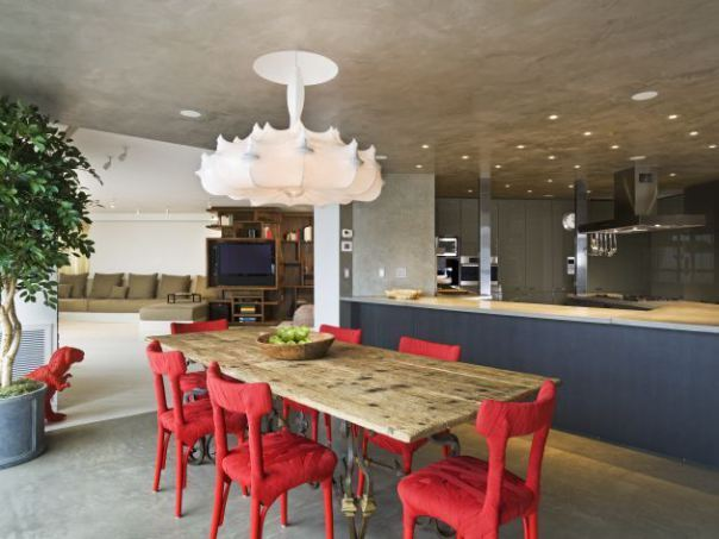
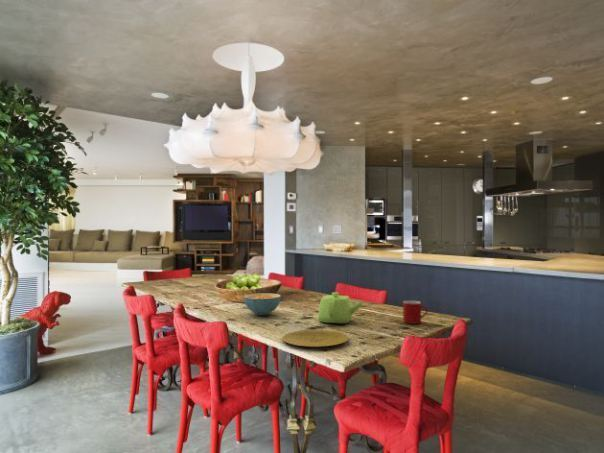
+ teapot (340, 307)
+ cereal bowl (262, 305)
+ plate (315, 338)
+ mug (415, 312)
